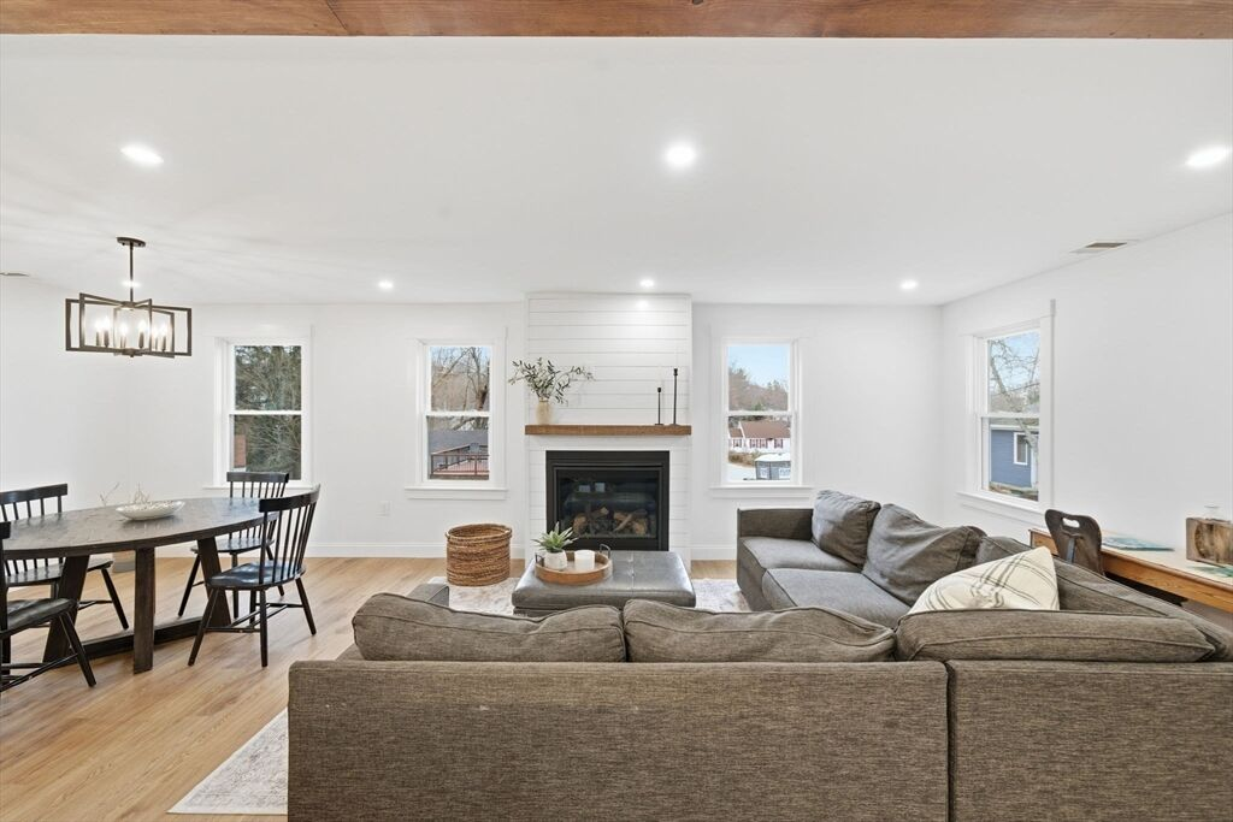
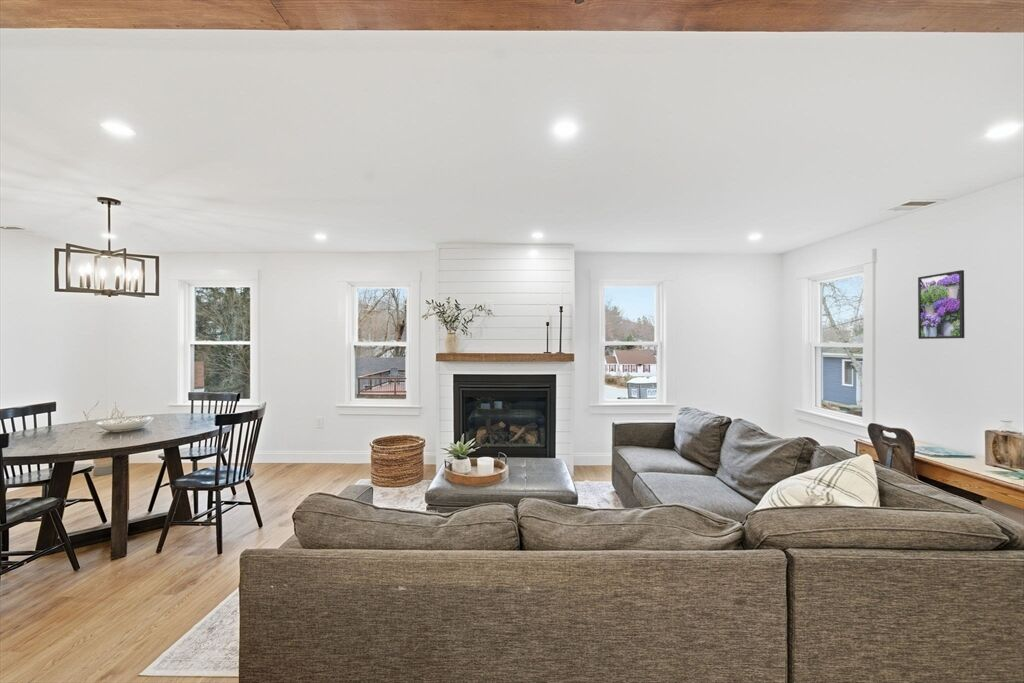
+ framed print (940, 306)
